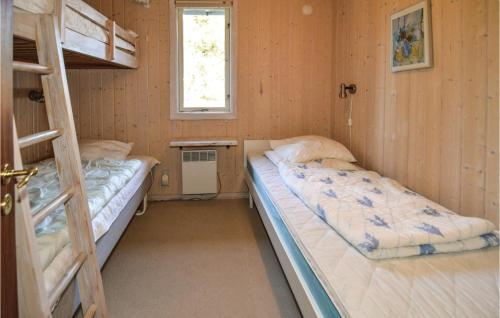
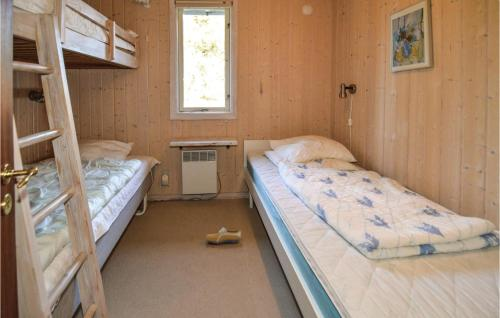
+ shoe (223, 234)
